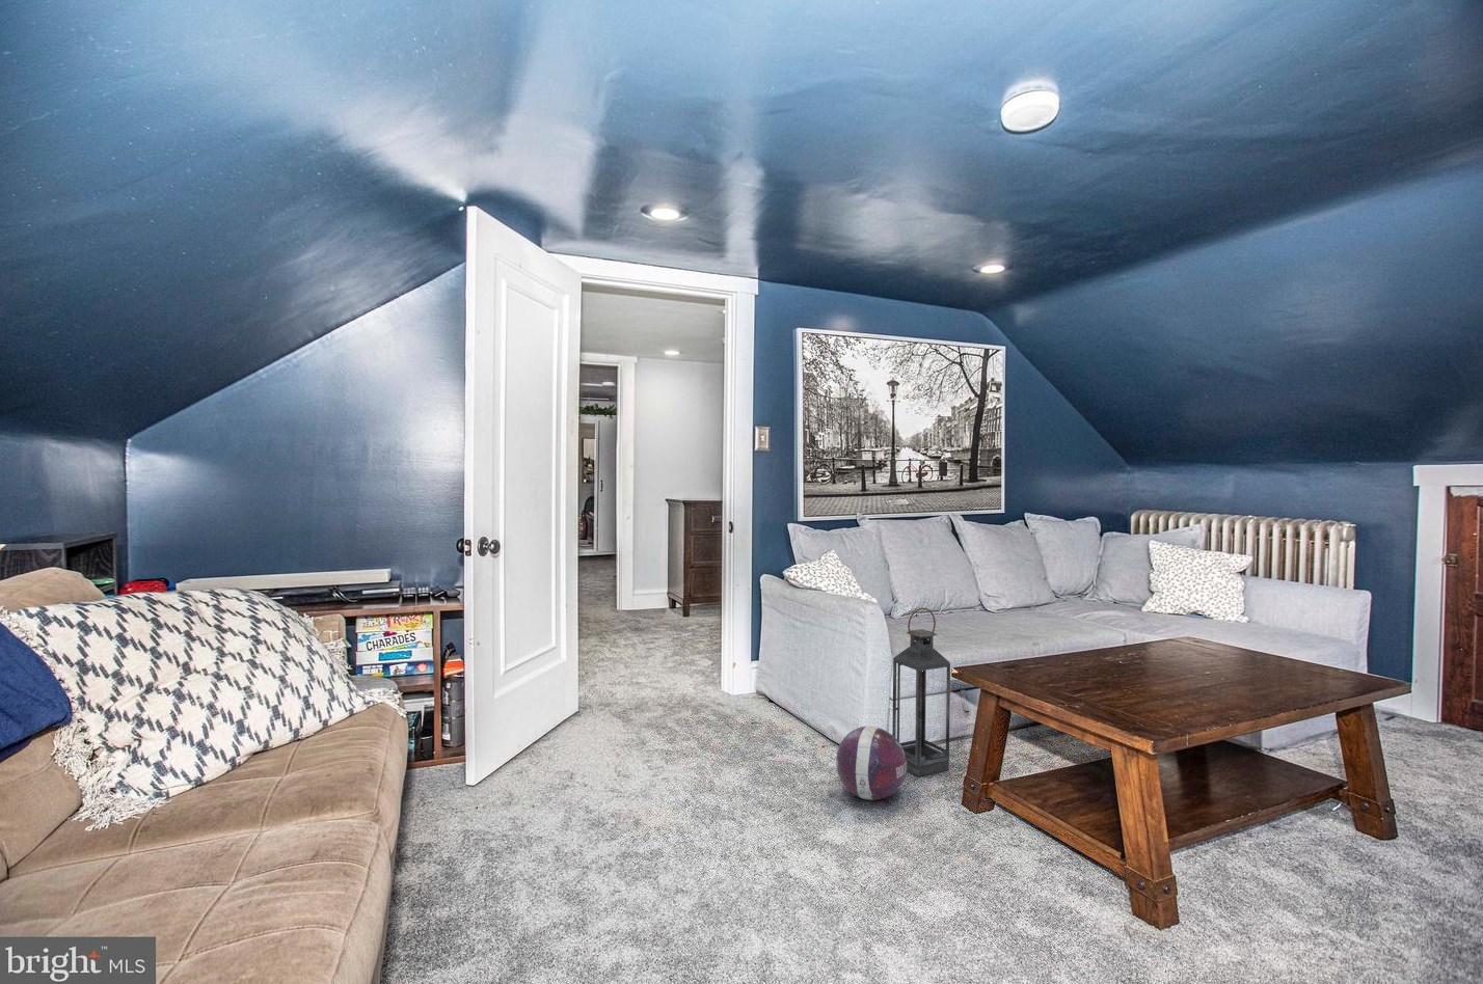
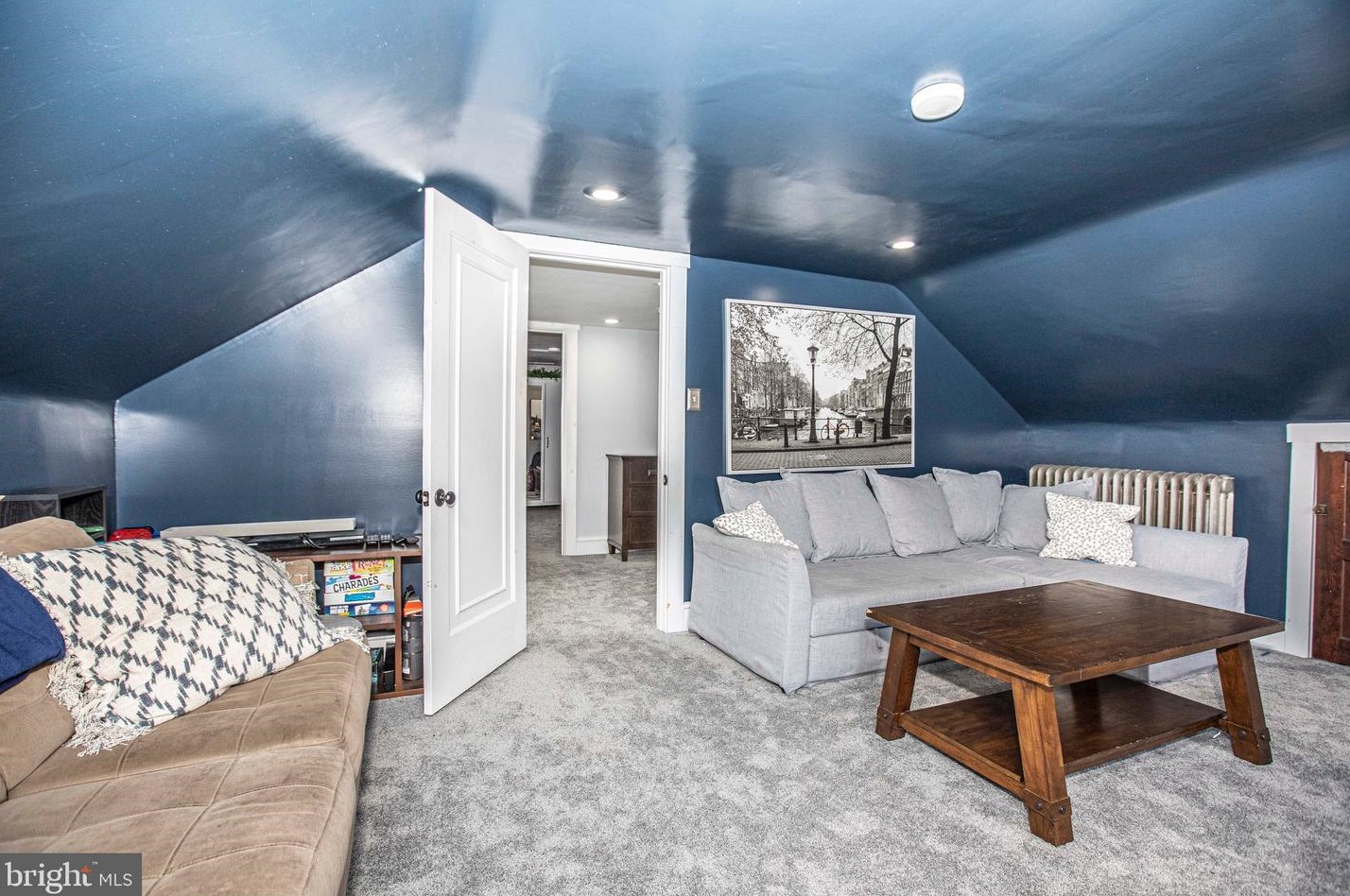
- ball (870, 762)
- lantern (921, 686)
